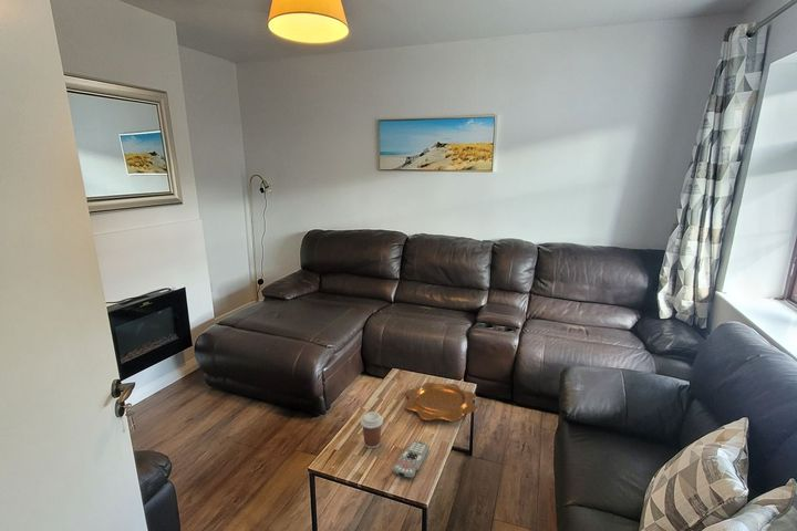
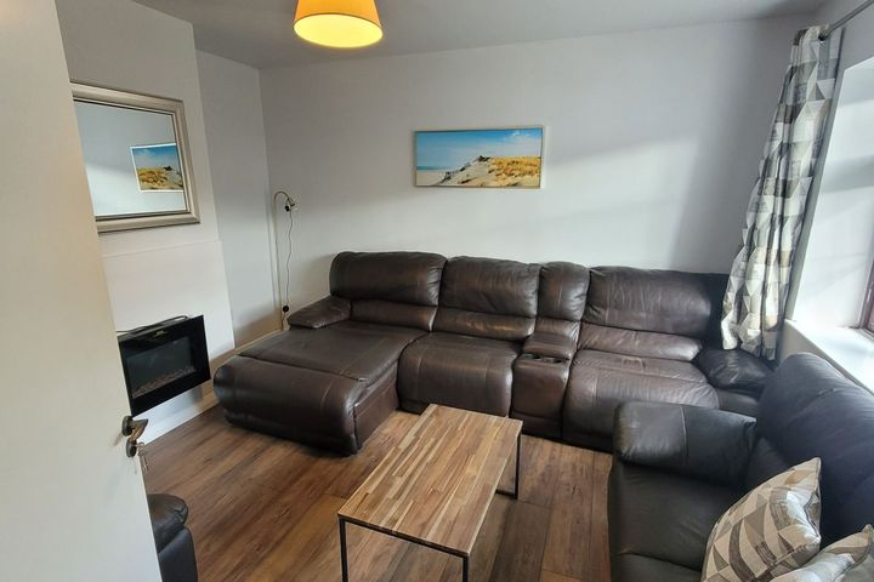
- coffee cup (372, 429)
- decorative bowl (439, 399)
- remote control (412, 458)
